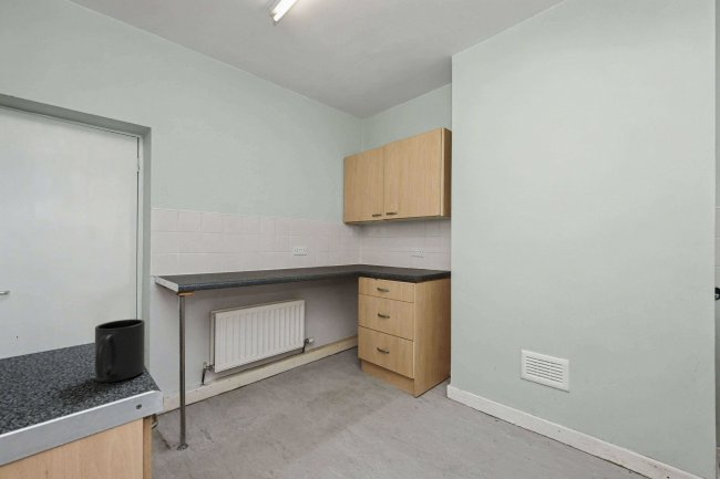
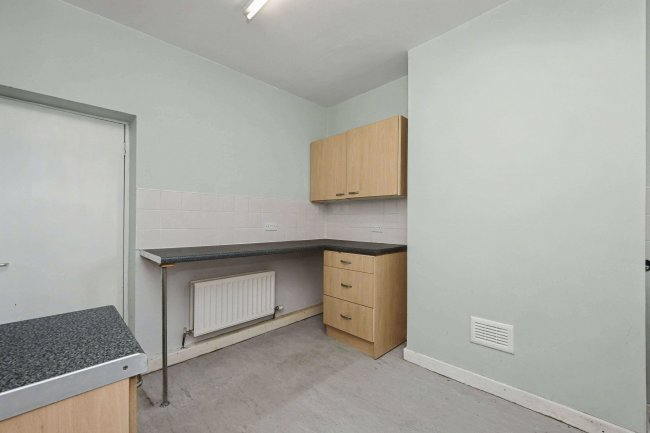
- mug (116, 352)
